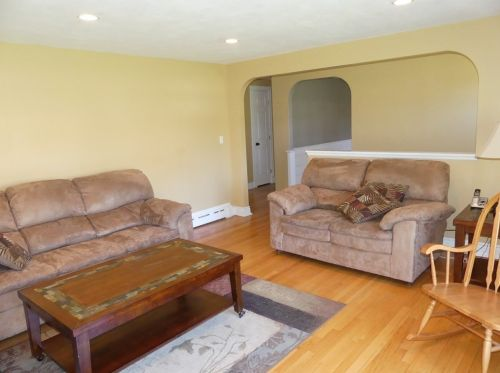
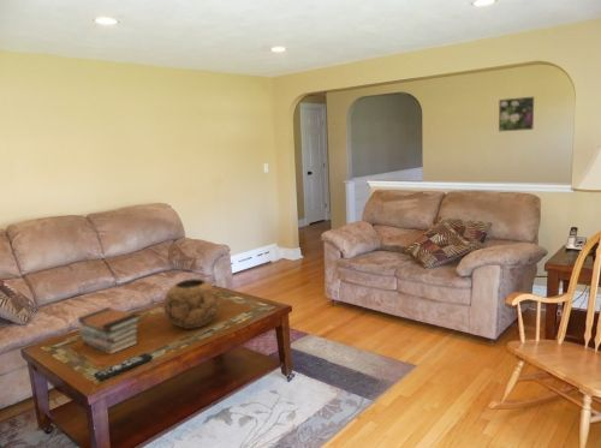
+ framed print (516, 114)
+ remote control (124, 366)
+ decorative bowl (191, 303)
+ book stack (109, 329)
